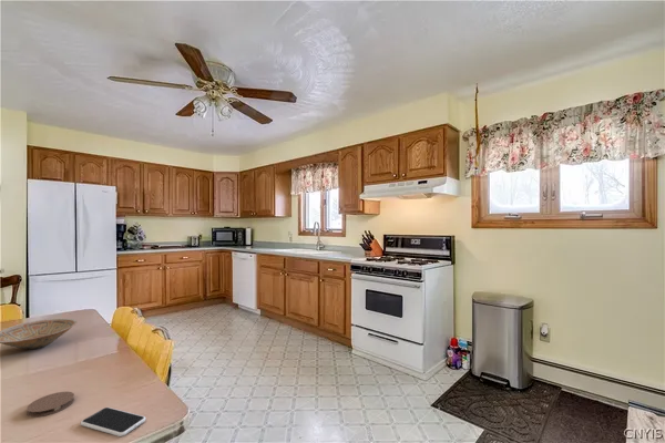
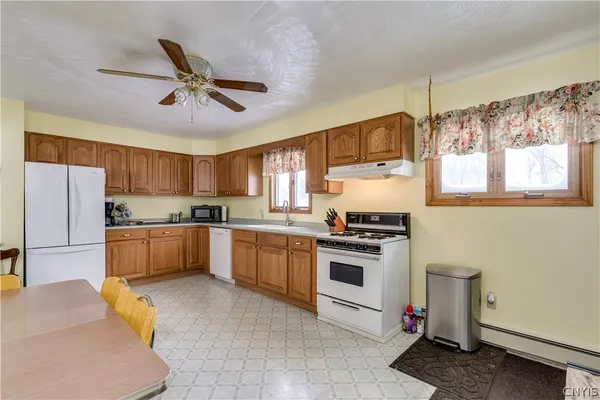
- coaster (51, 403)
- bowl (37, 337)
- smartphone (113, 420)
